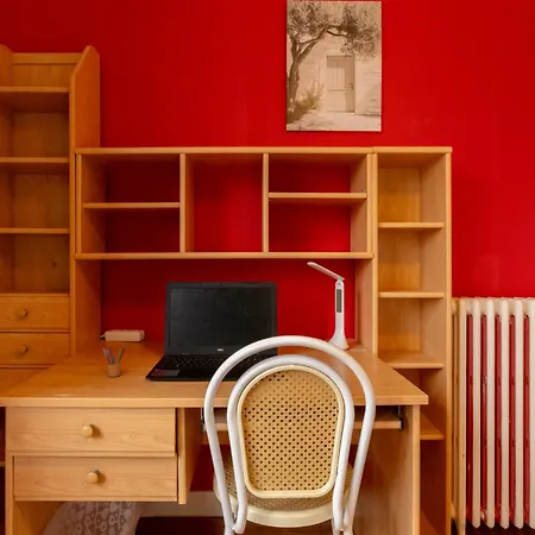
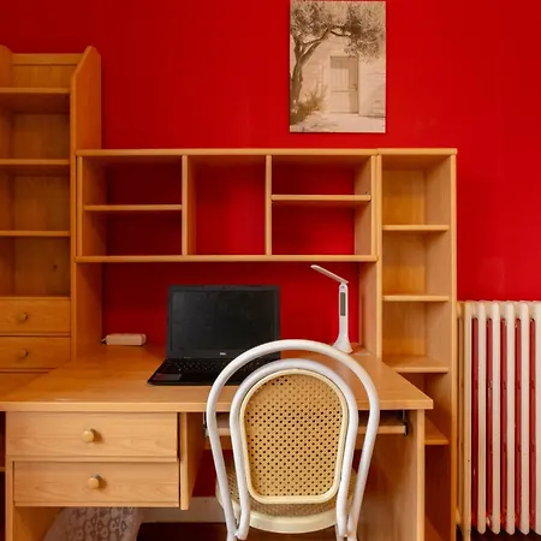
- pencil box (114, 360)
